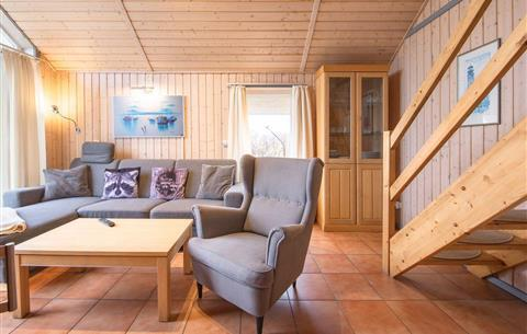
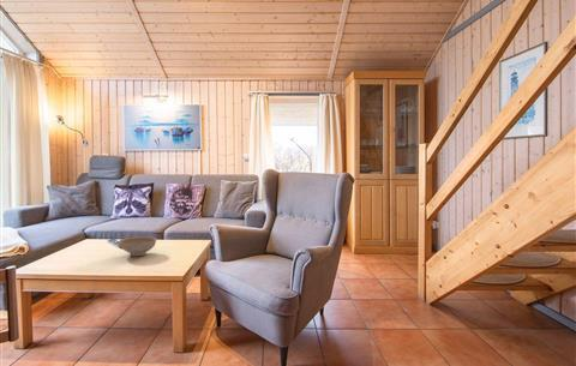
+ decorative bowl (138, 246)
